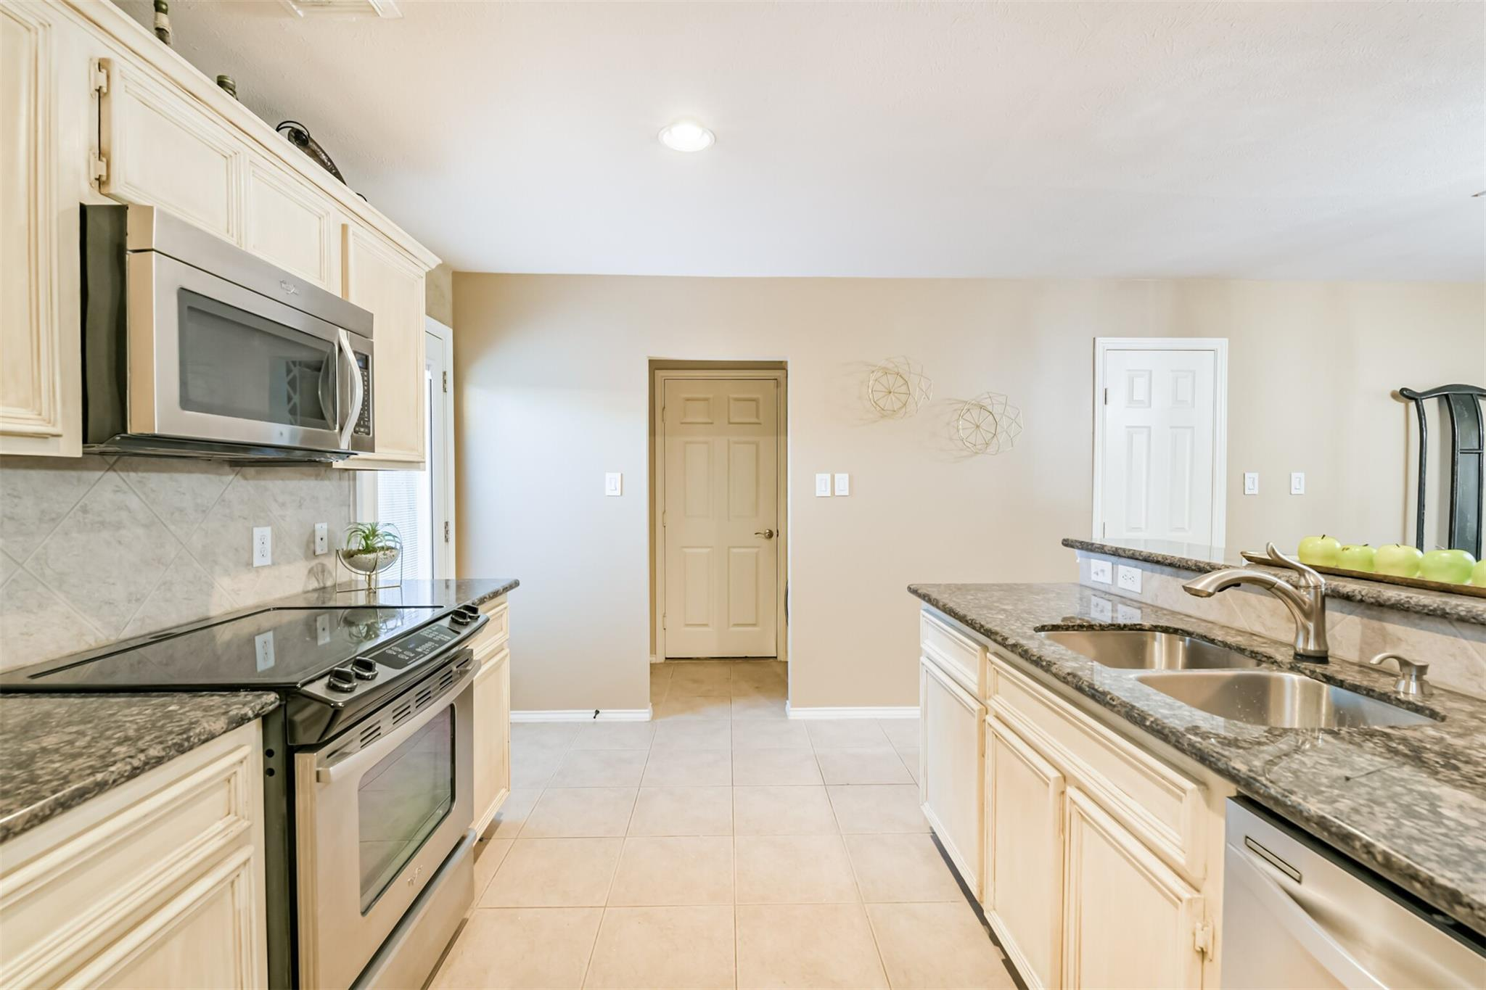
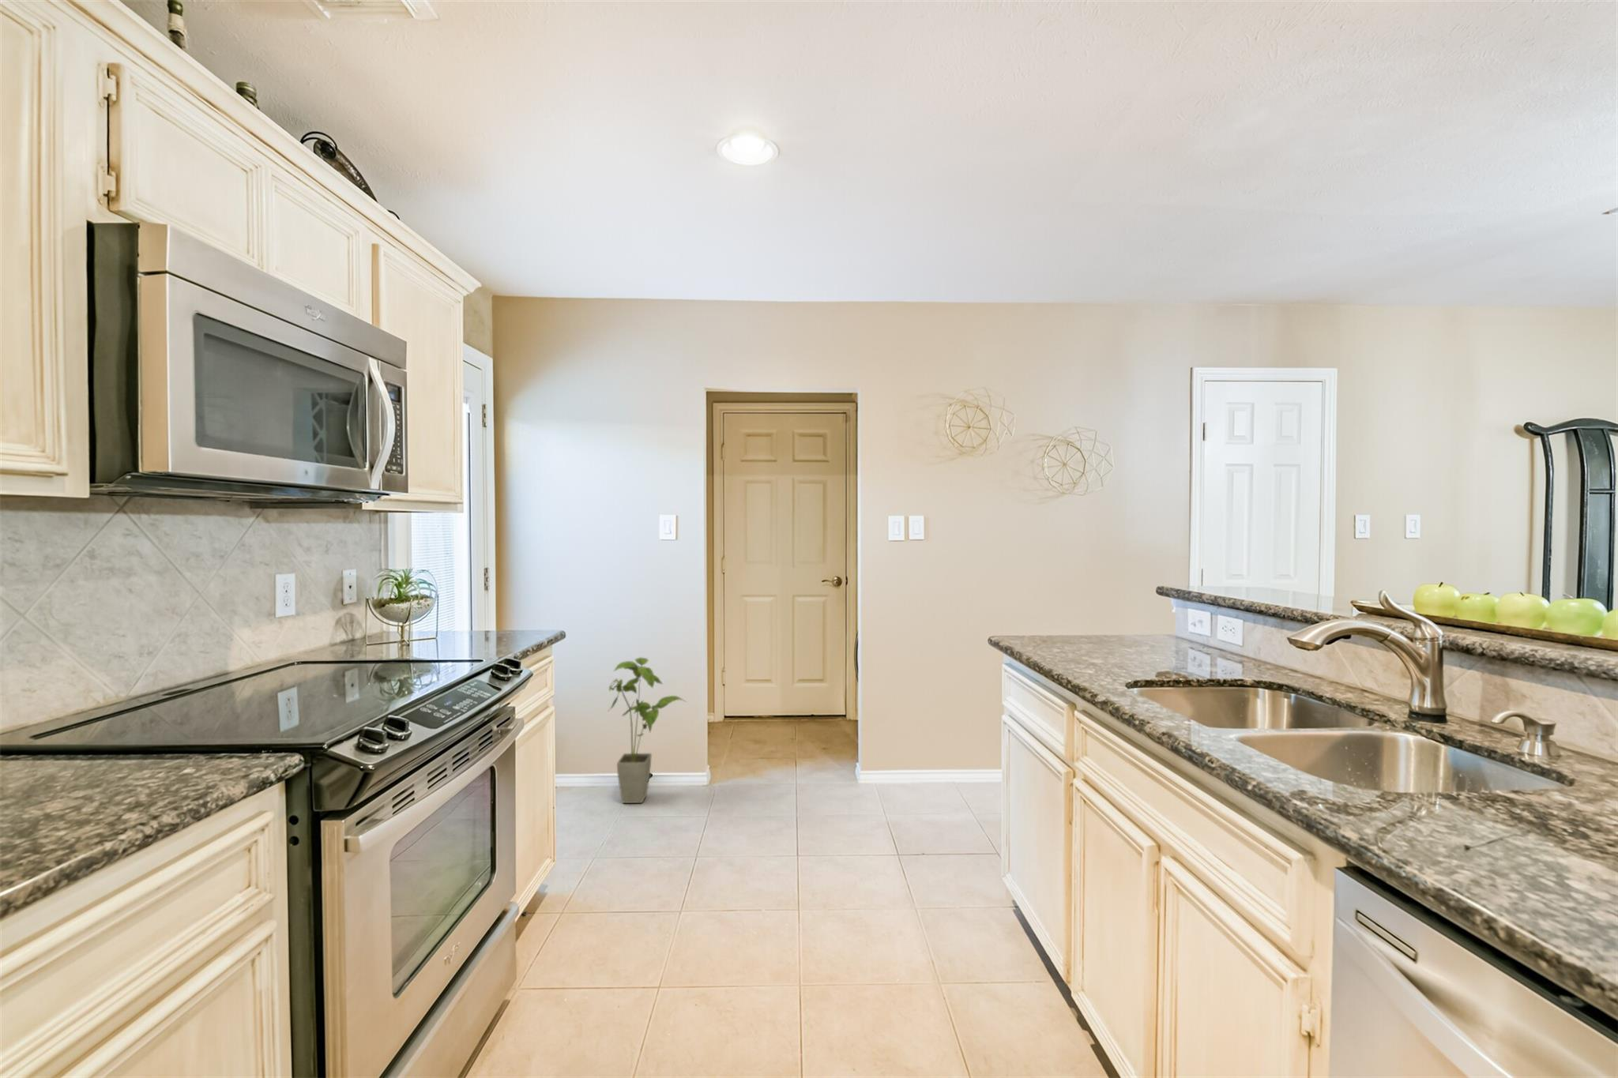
+ house plant (642, 730)
